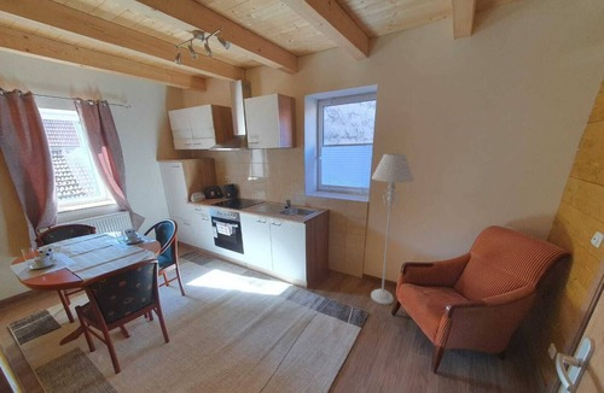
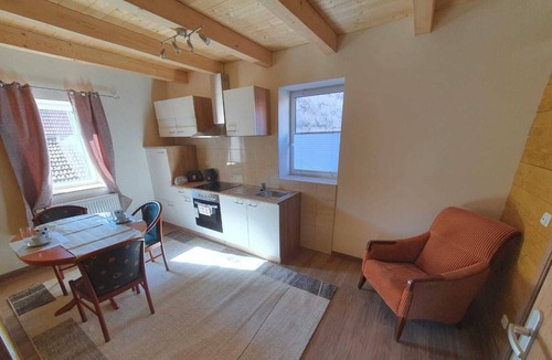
- floor lamp (387, 231)
